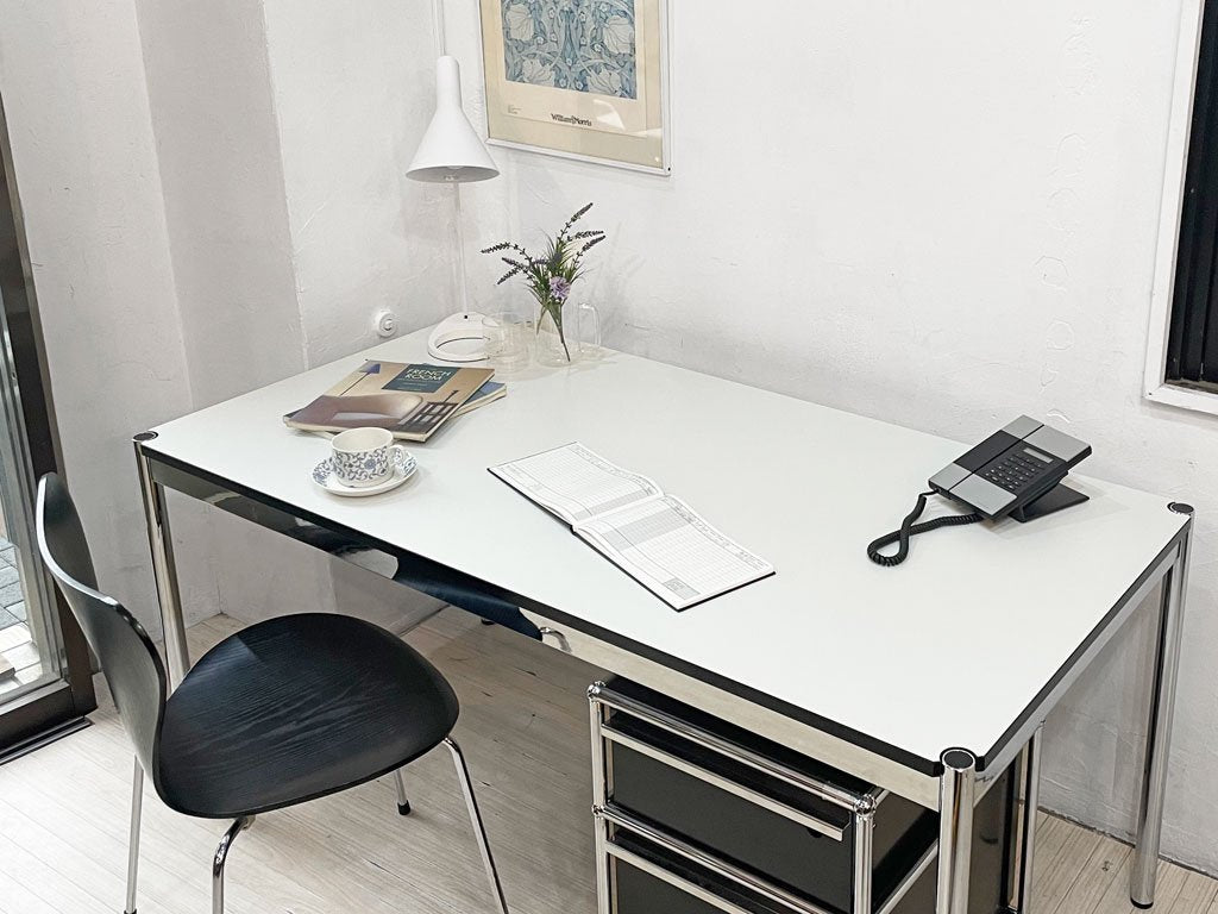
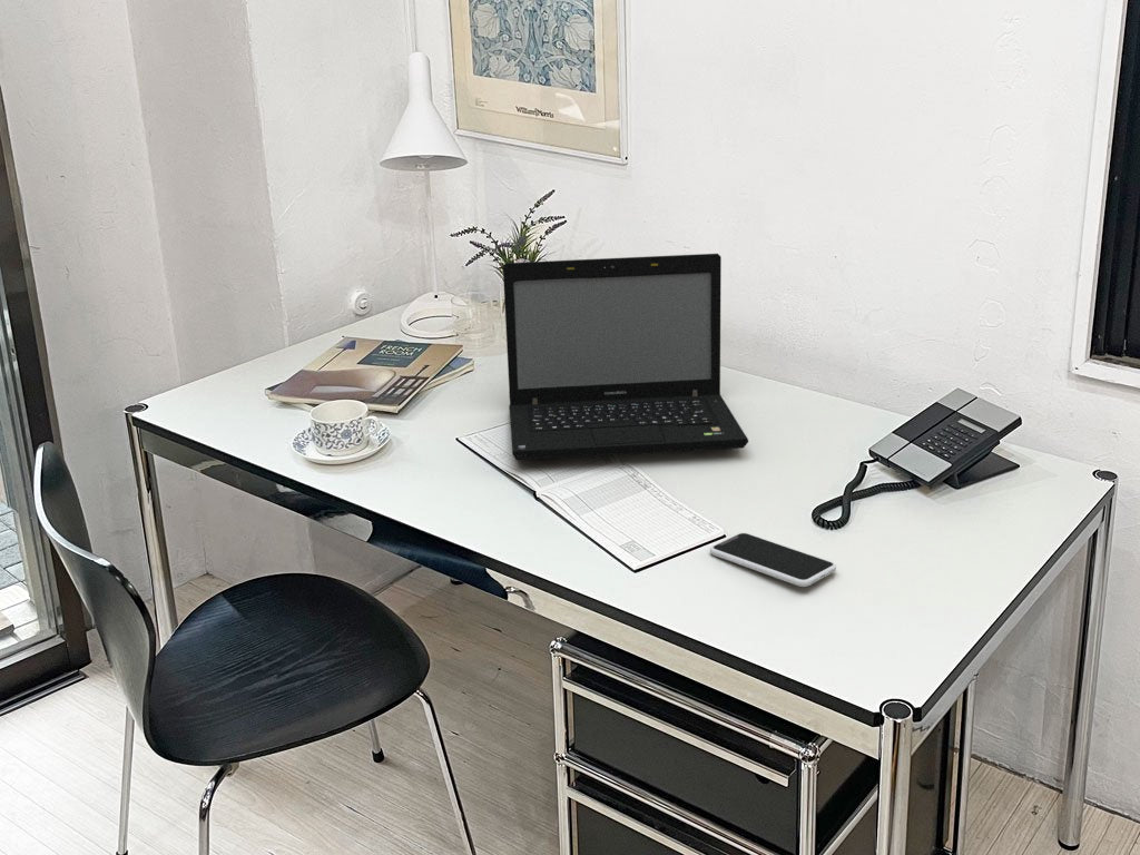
+ smartphone (772, 558)
+ laptop (621, 354)
